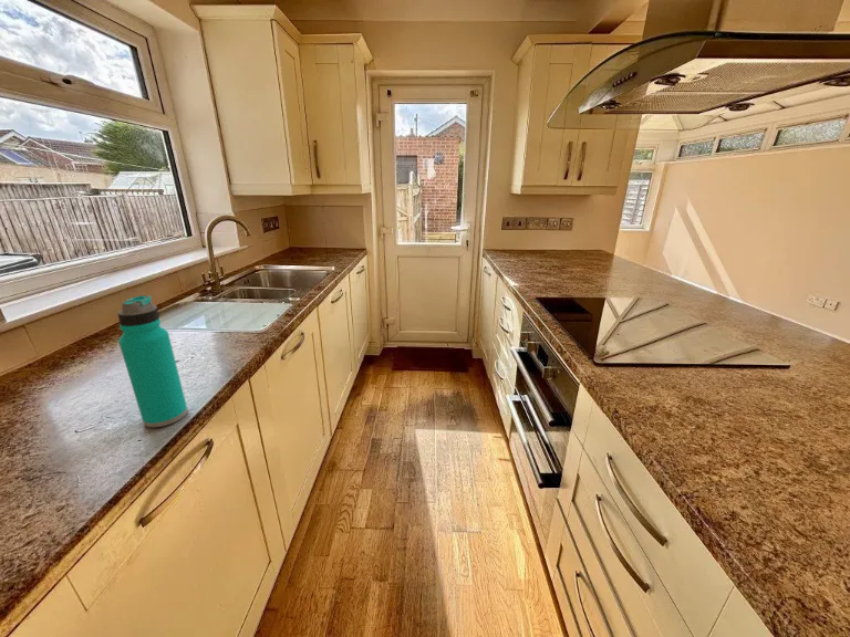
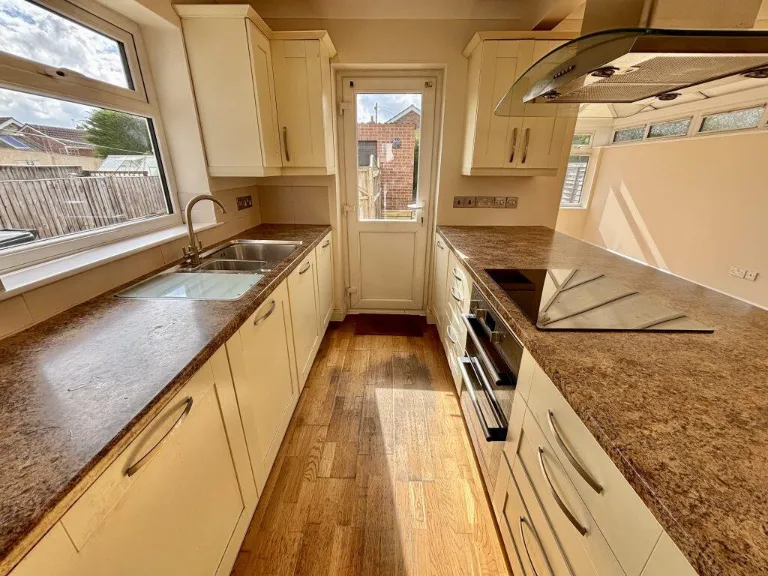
- water bottle (151, 362)
